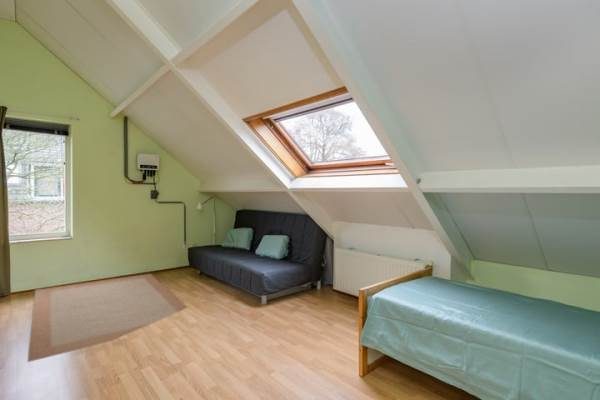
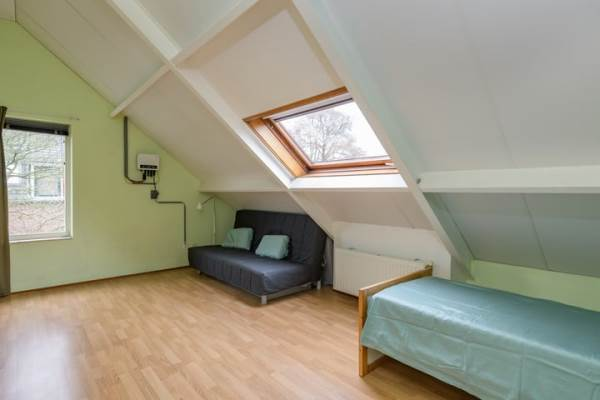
- rug (109, 303)
